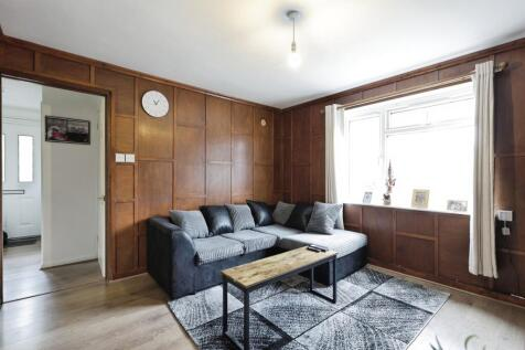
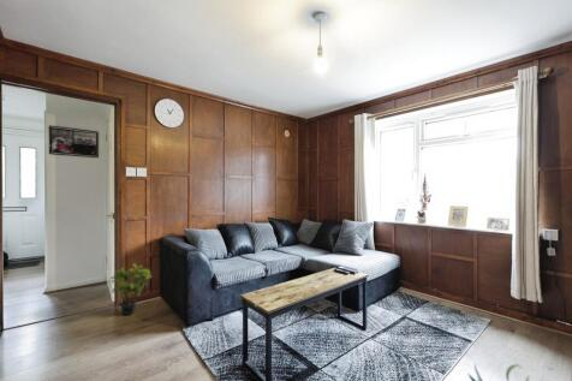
+ potted plant (131, 287)
